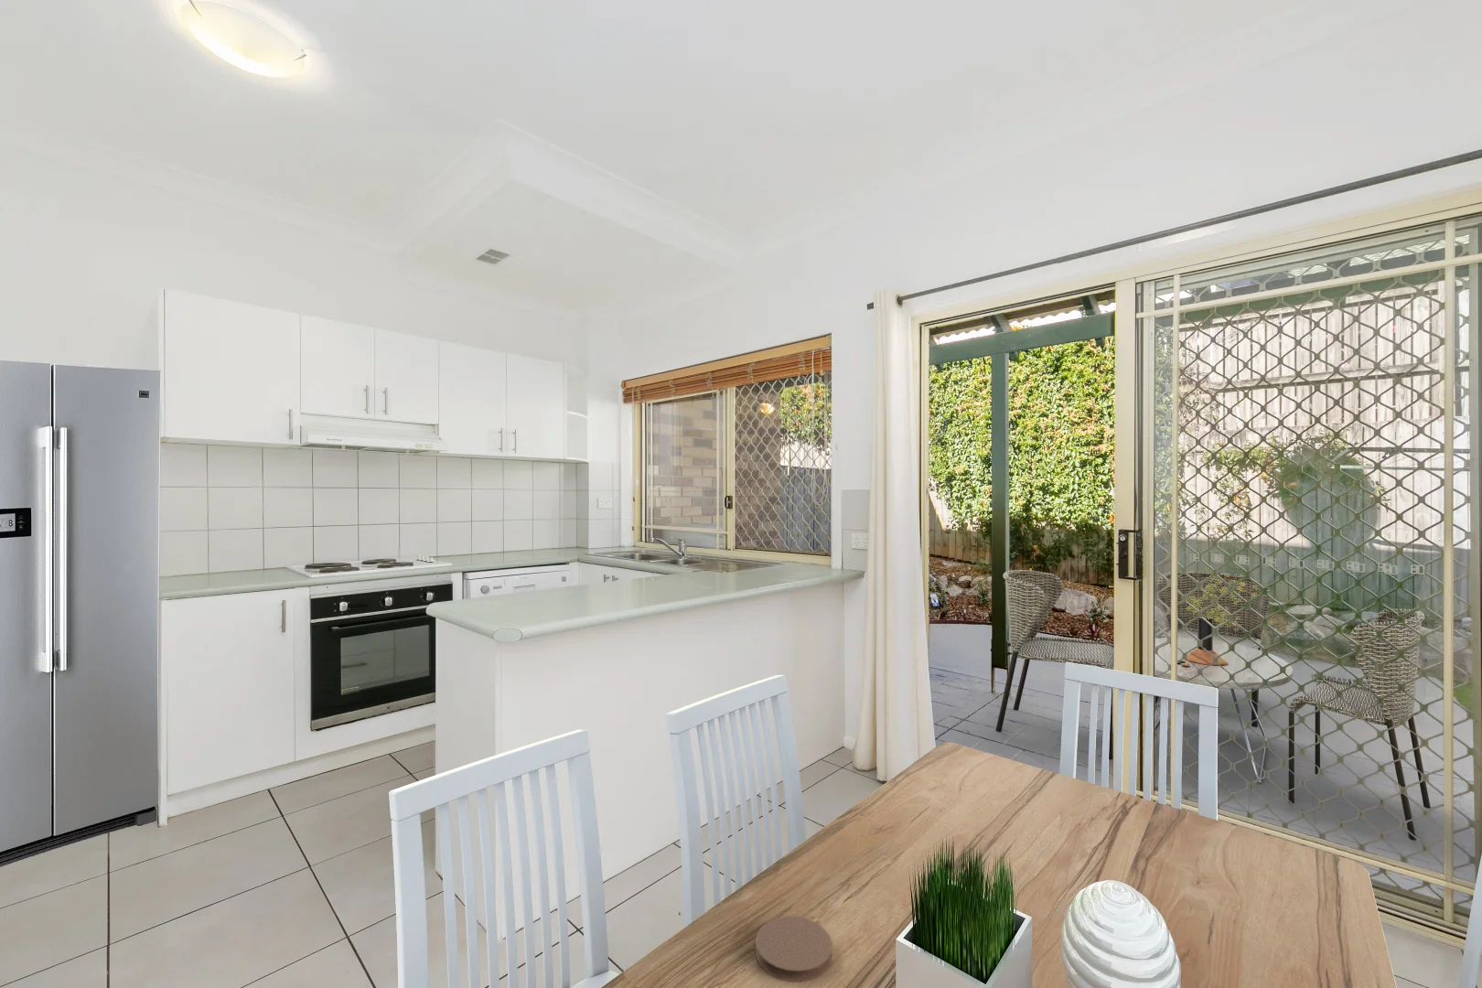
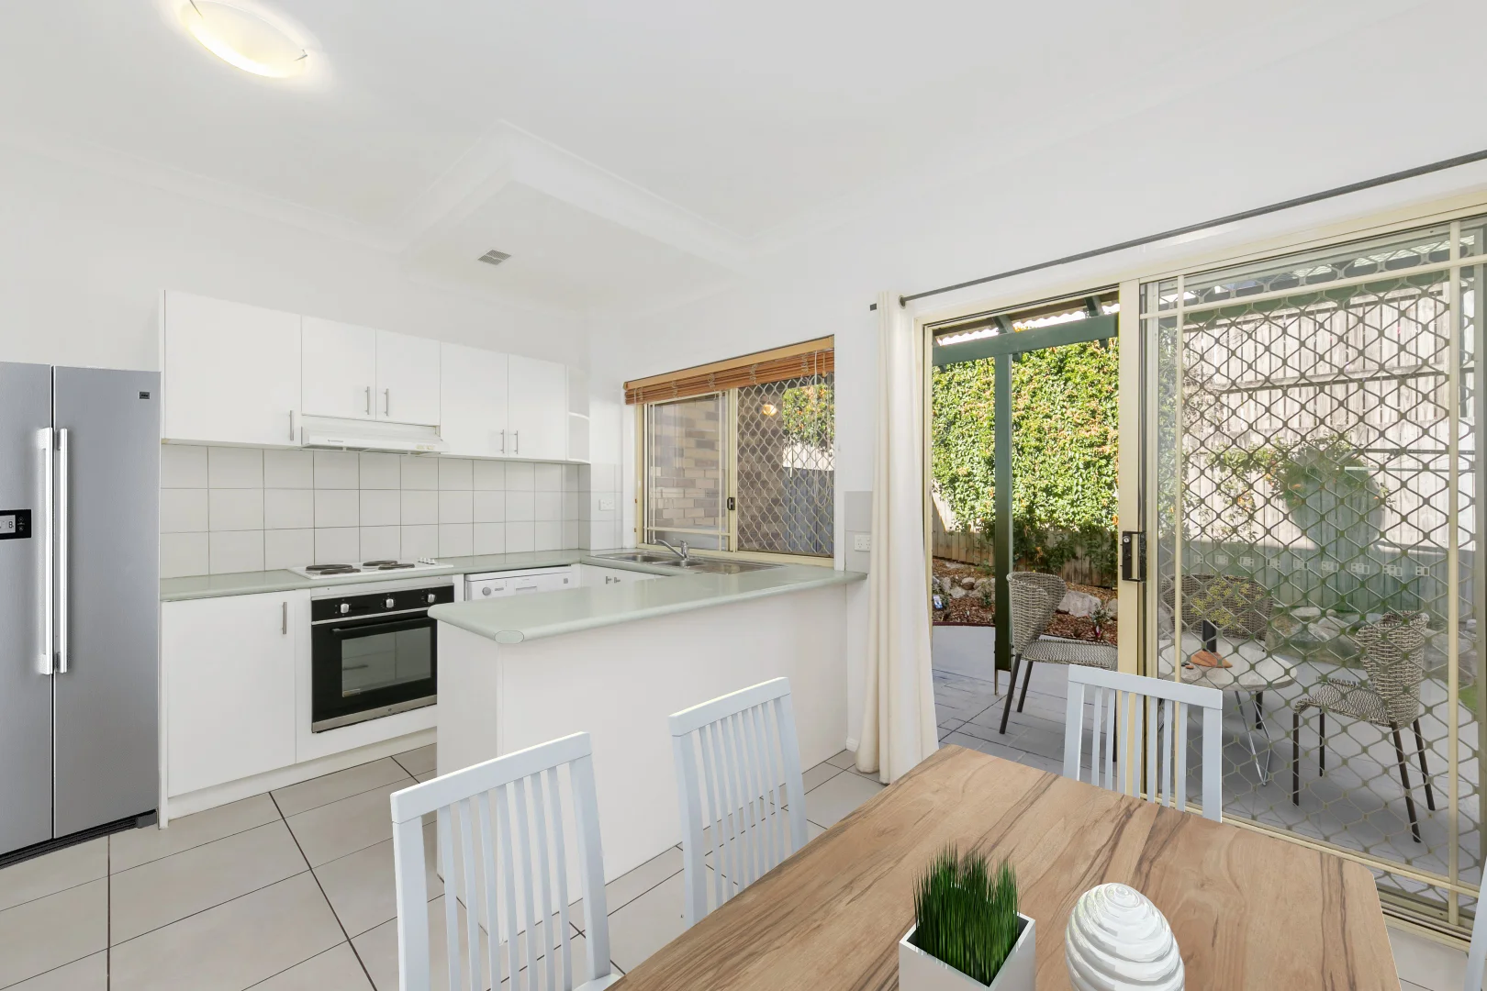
- coaster (793, 947)
